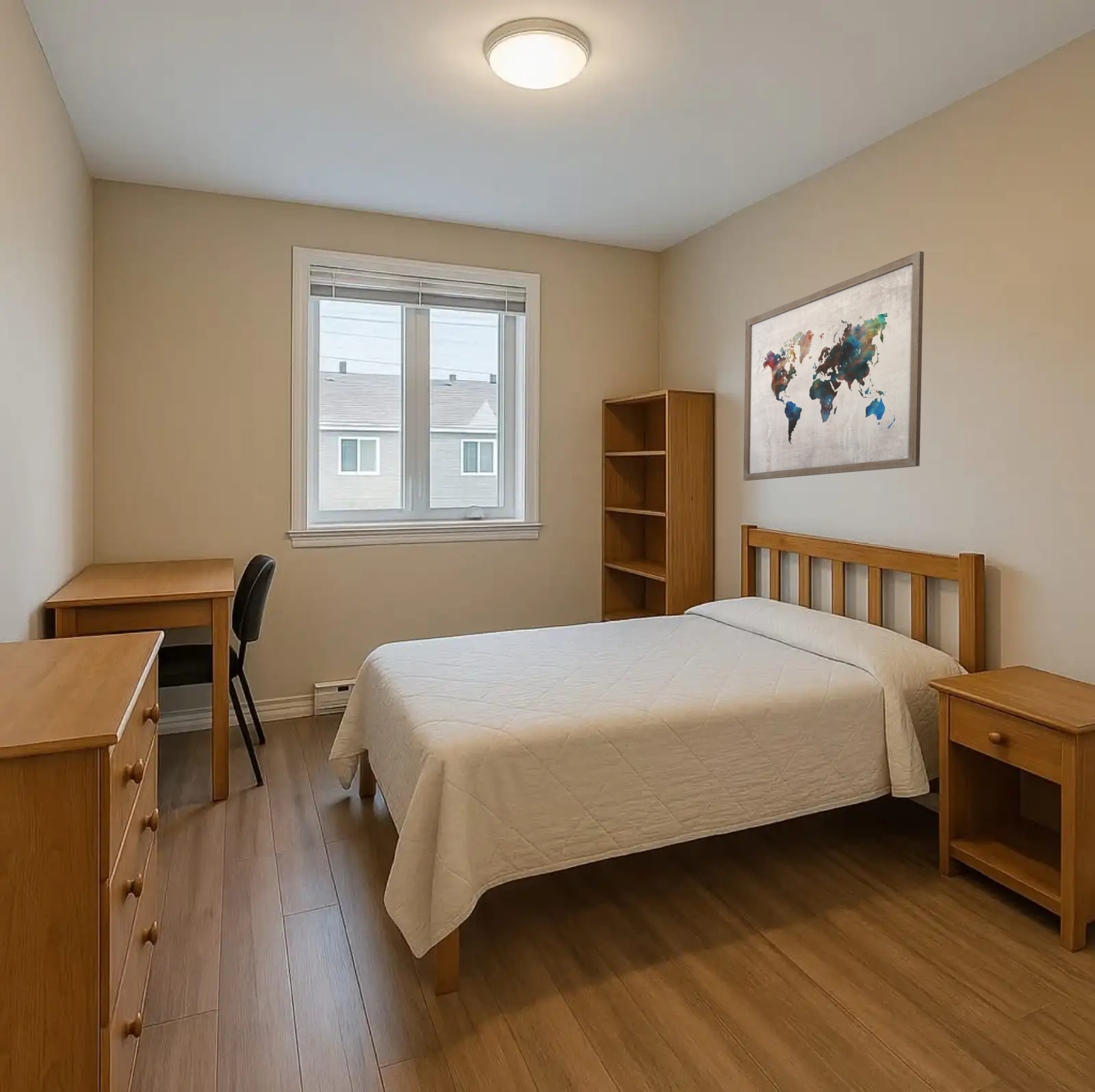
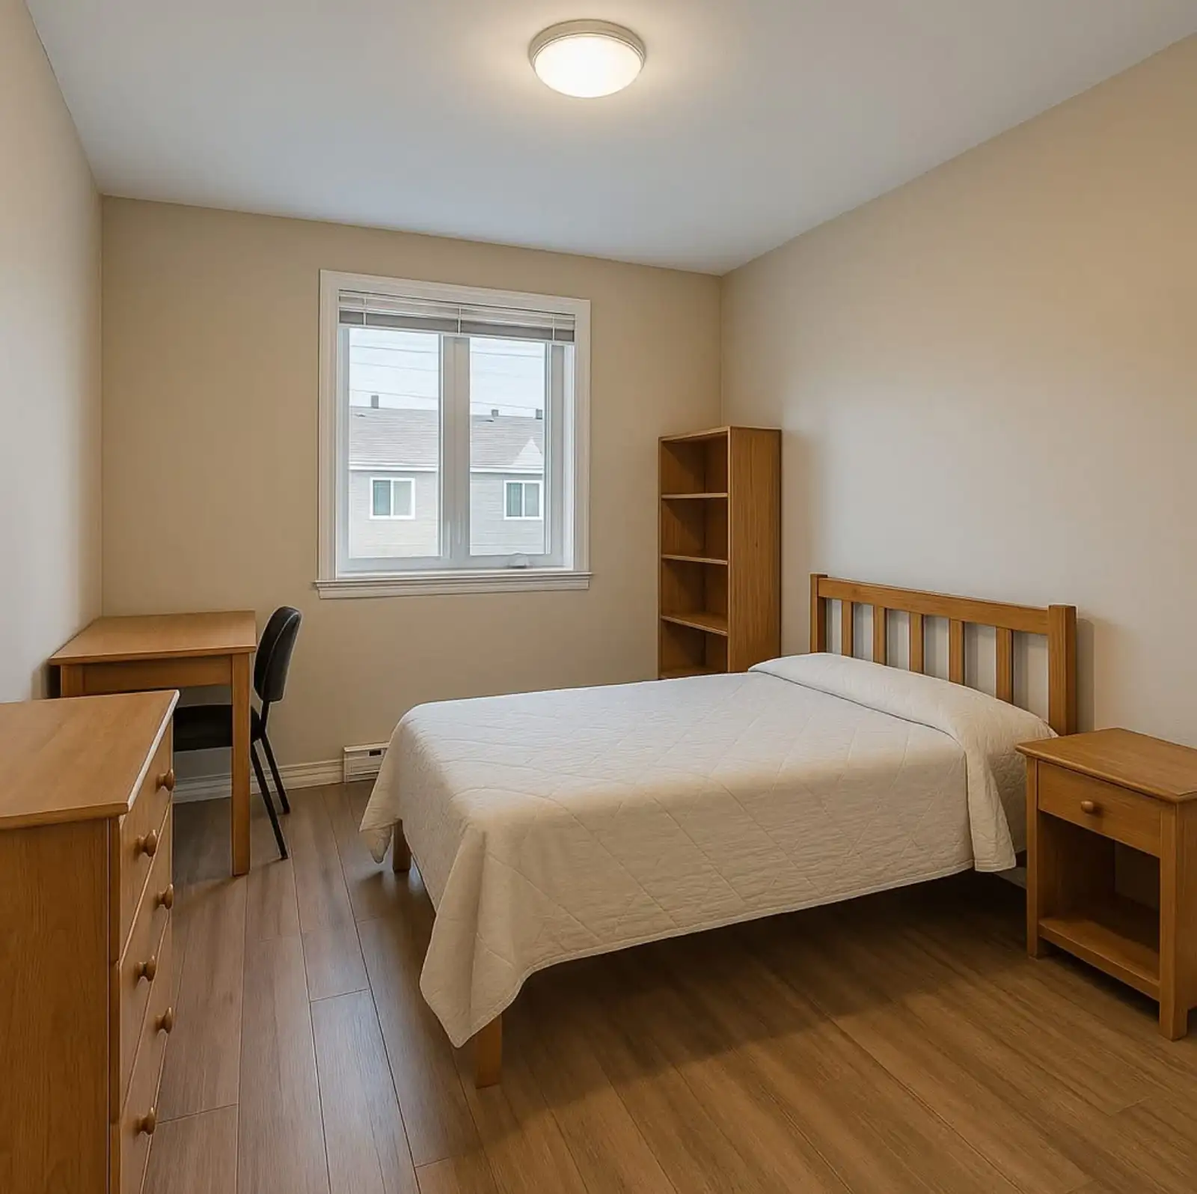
- wall art (820, 383)
